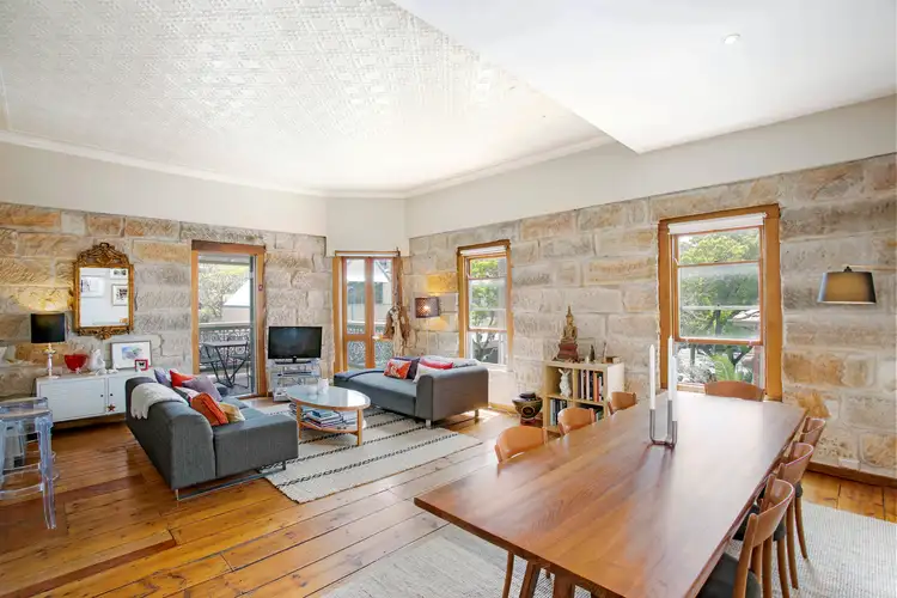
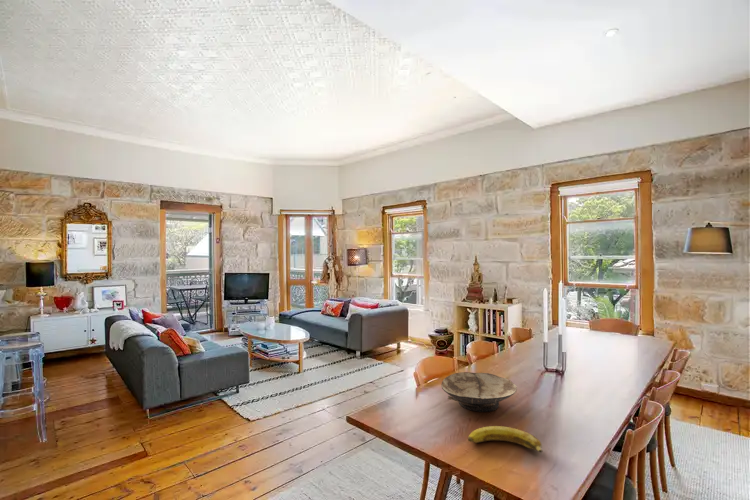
+ bowl (478, 393)
+ banana (507, 440)
